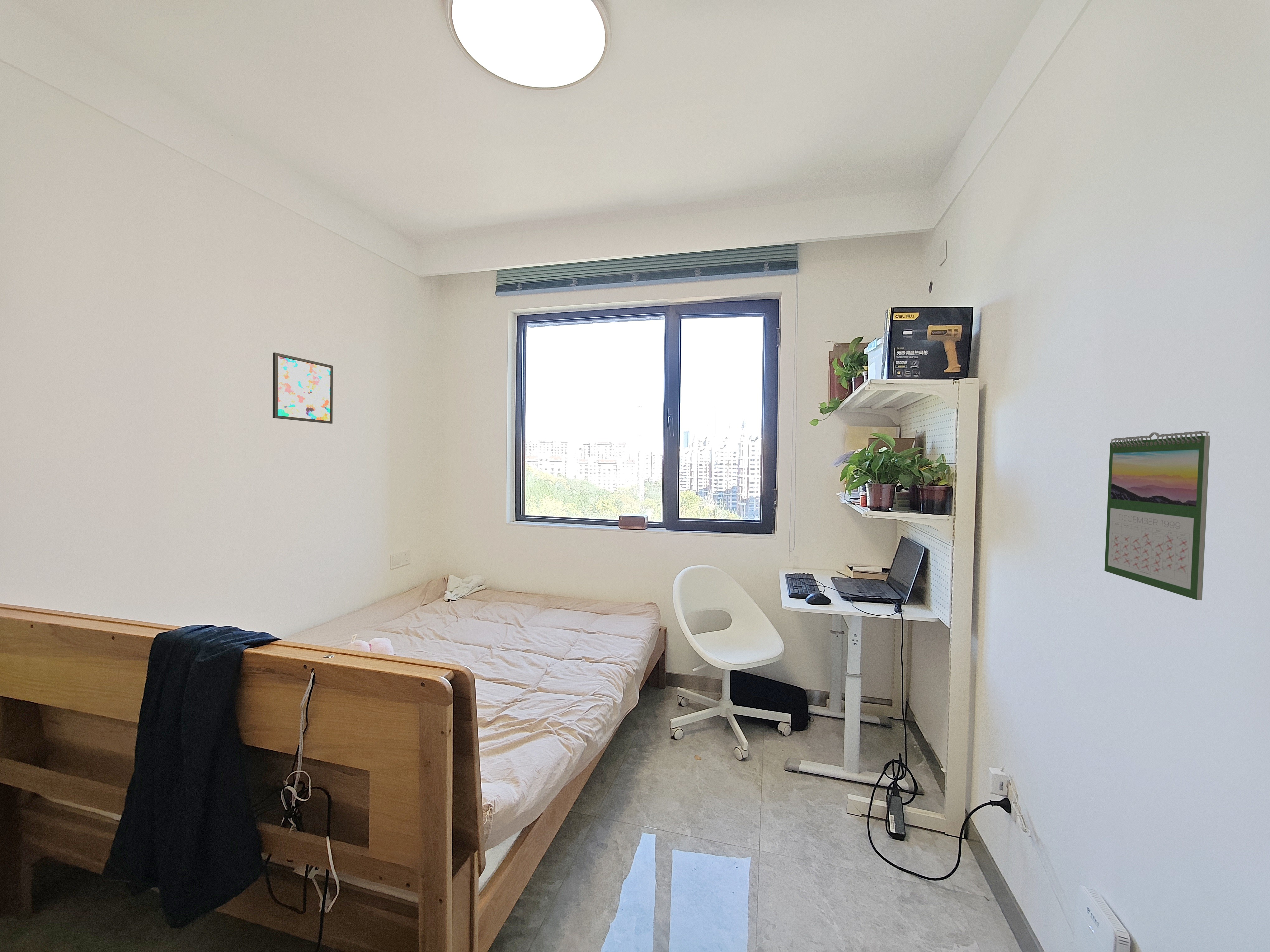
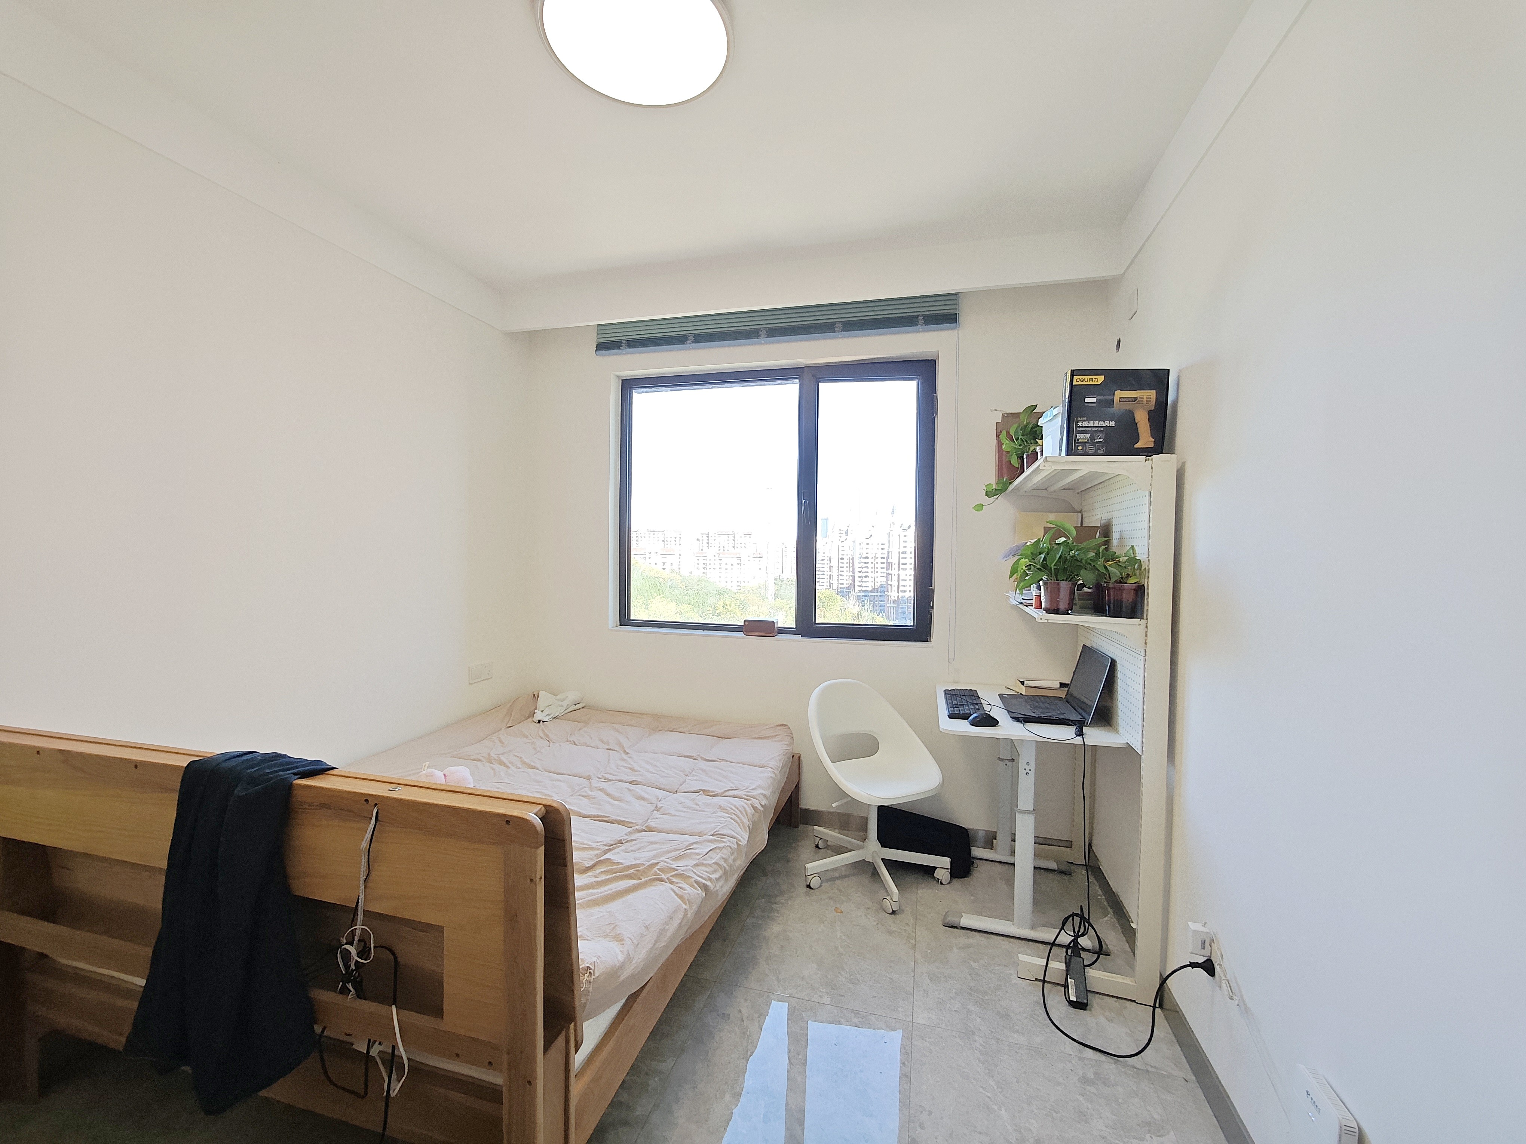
- calendar (1150, 508)
- wall art (304, 390)
